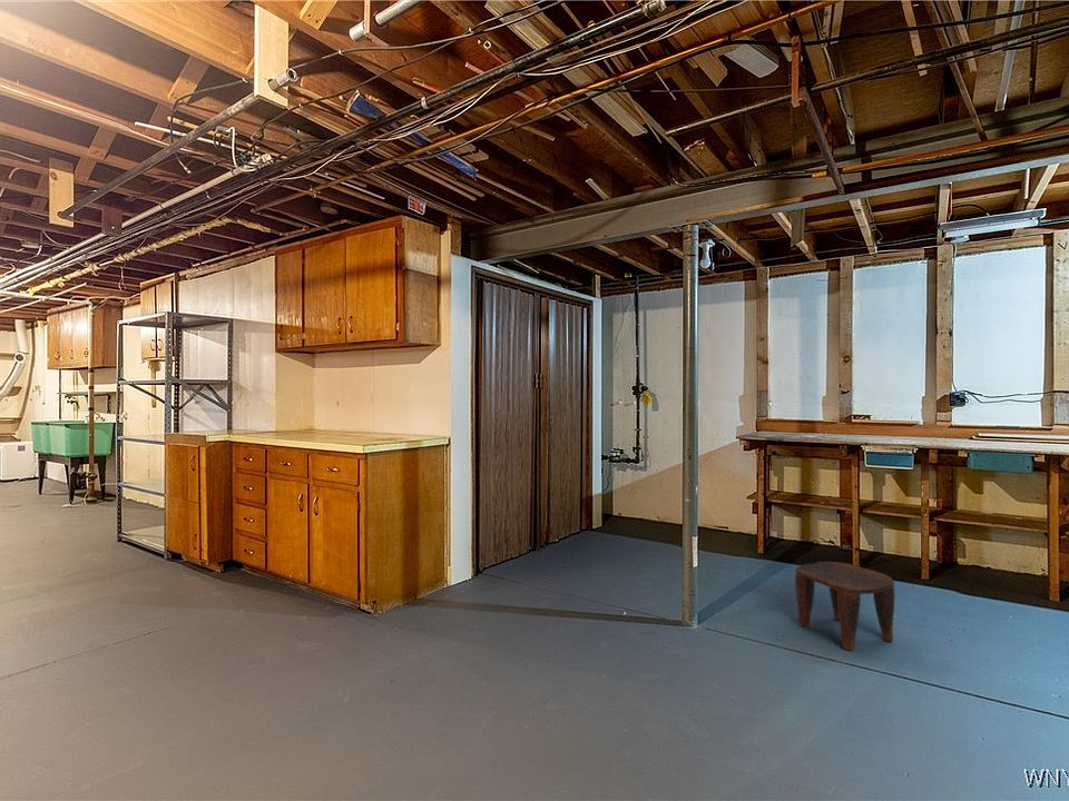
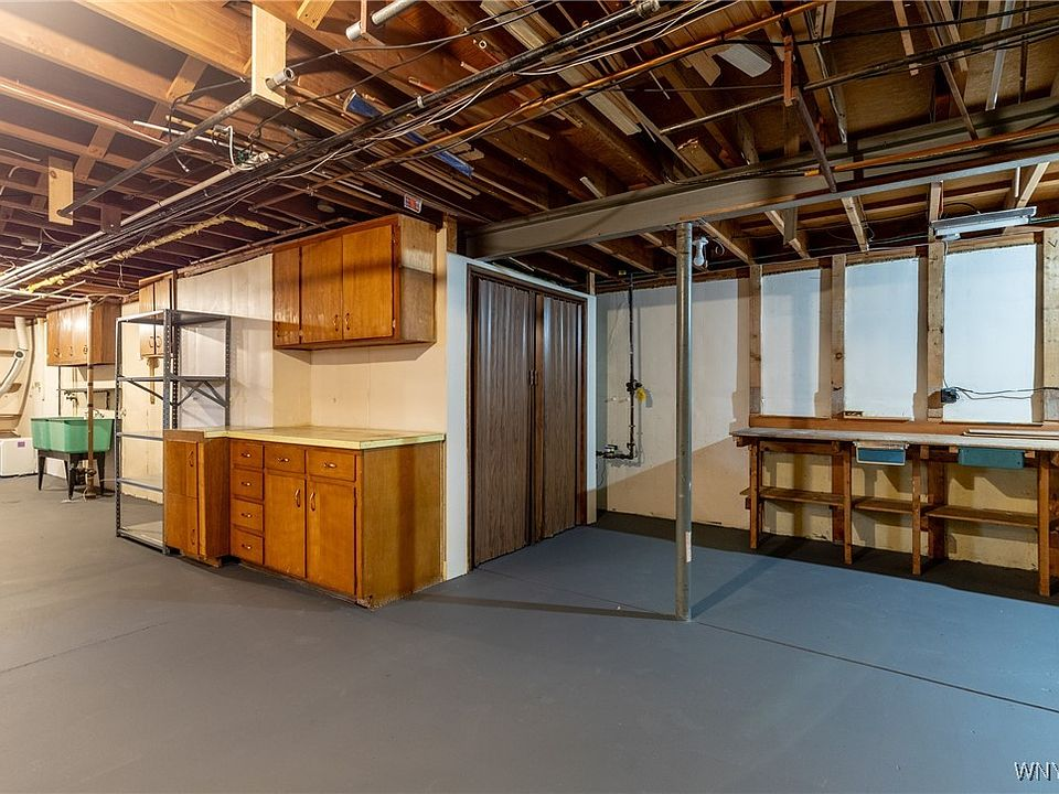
- stool (843, 603)
